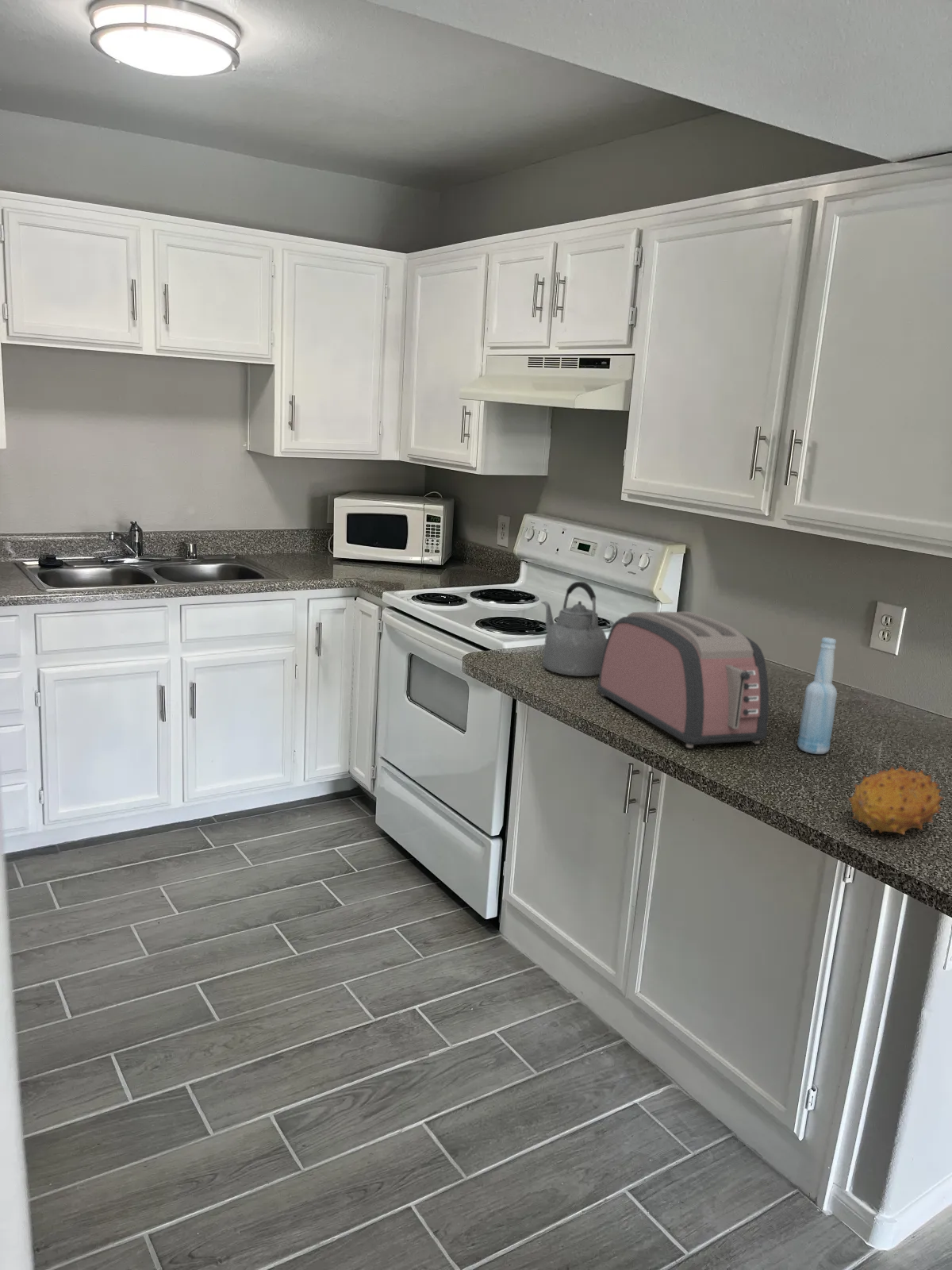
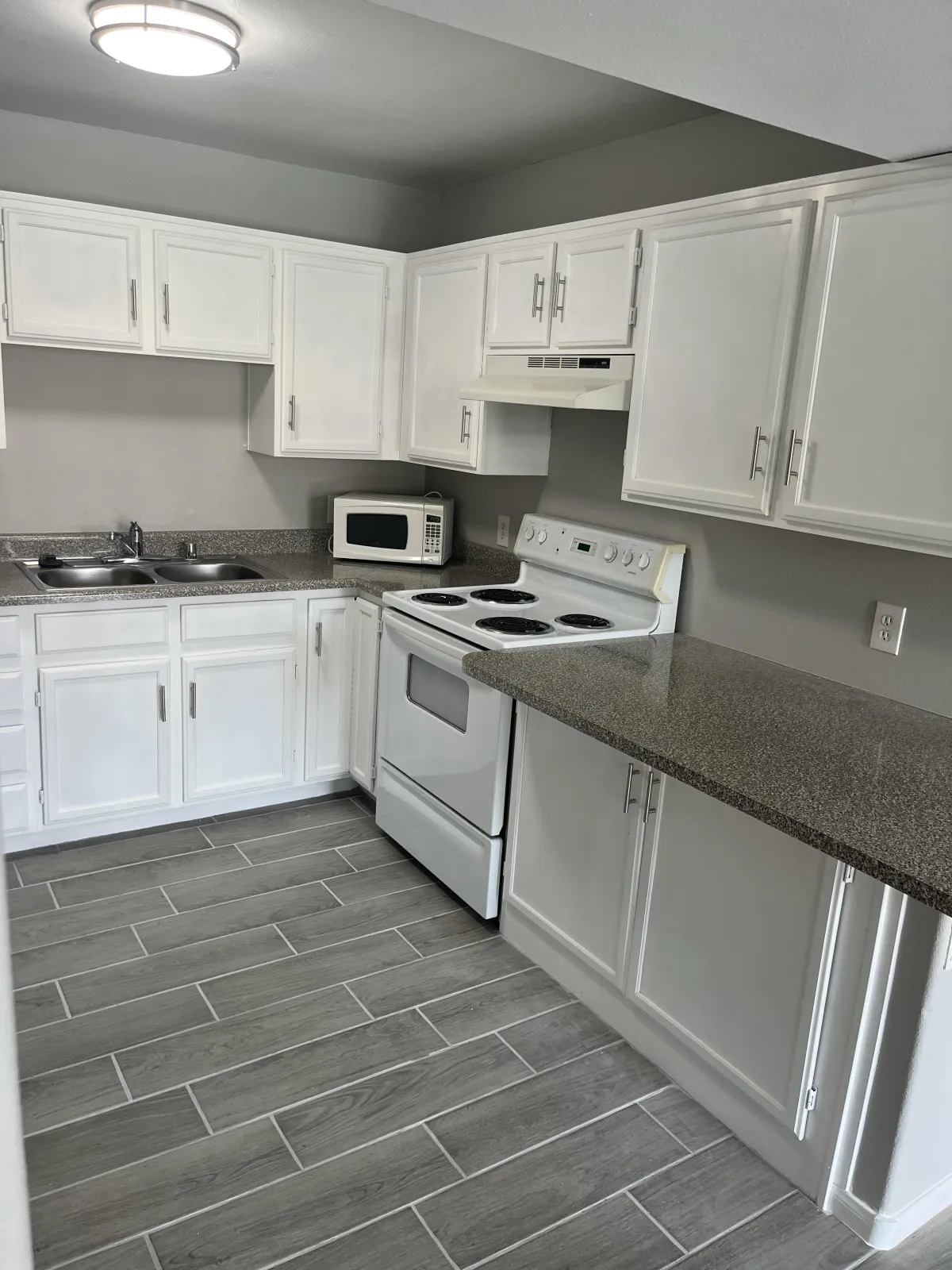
- kettle (568, 622)
- toaster (684, 670)
- bottle (820, 695)
- fruit (896, 799)
